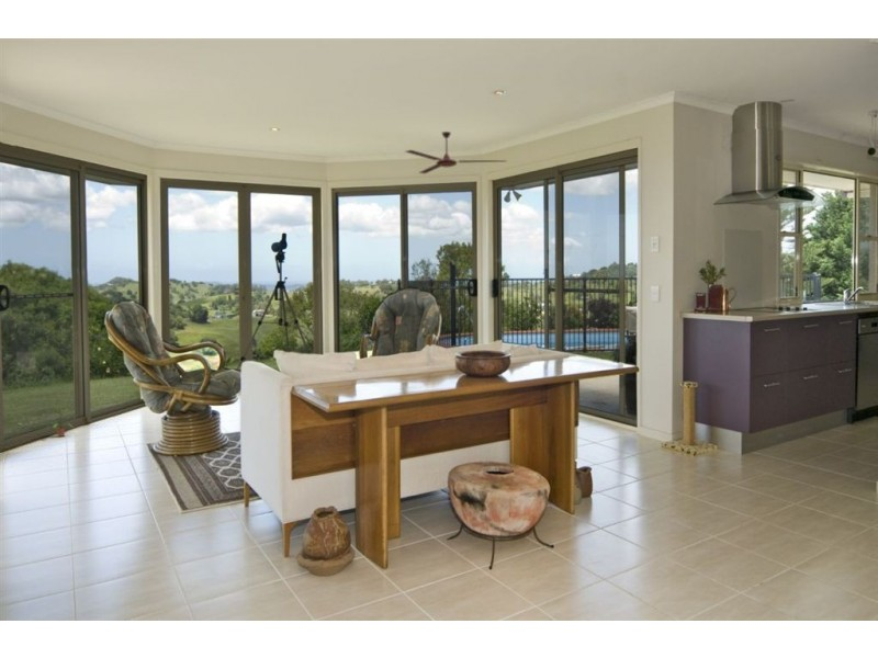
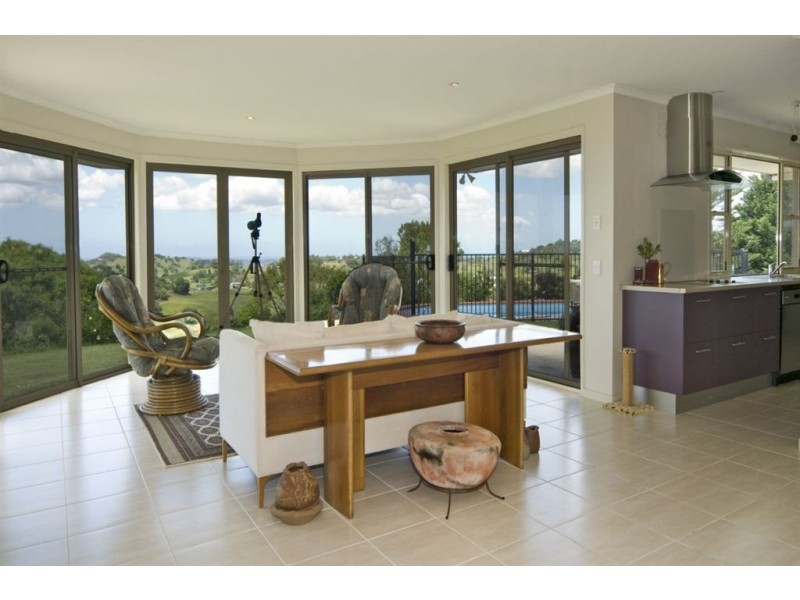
- ceiling fan (447, 149)
- potted plant (57, 422)
